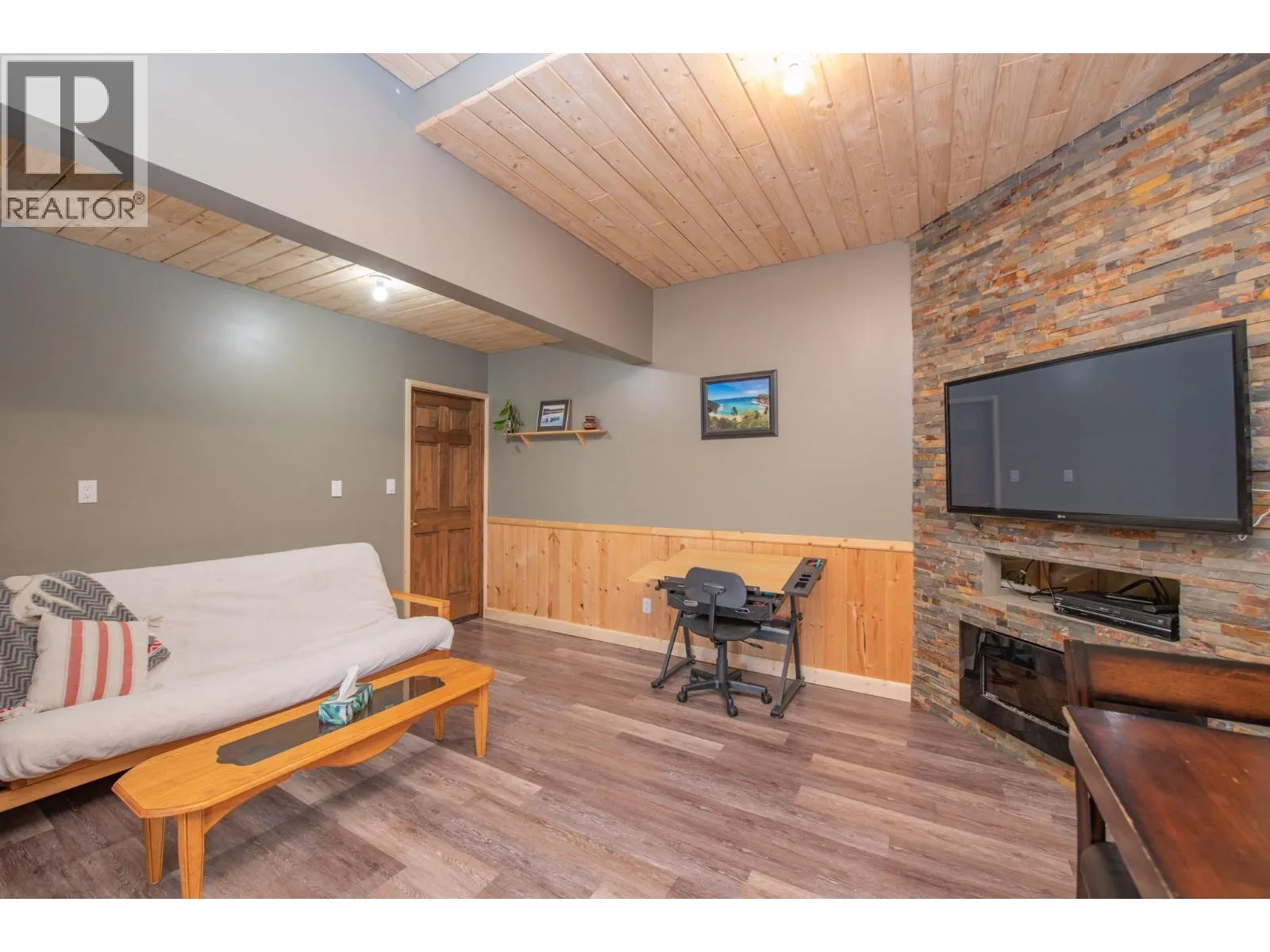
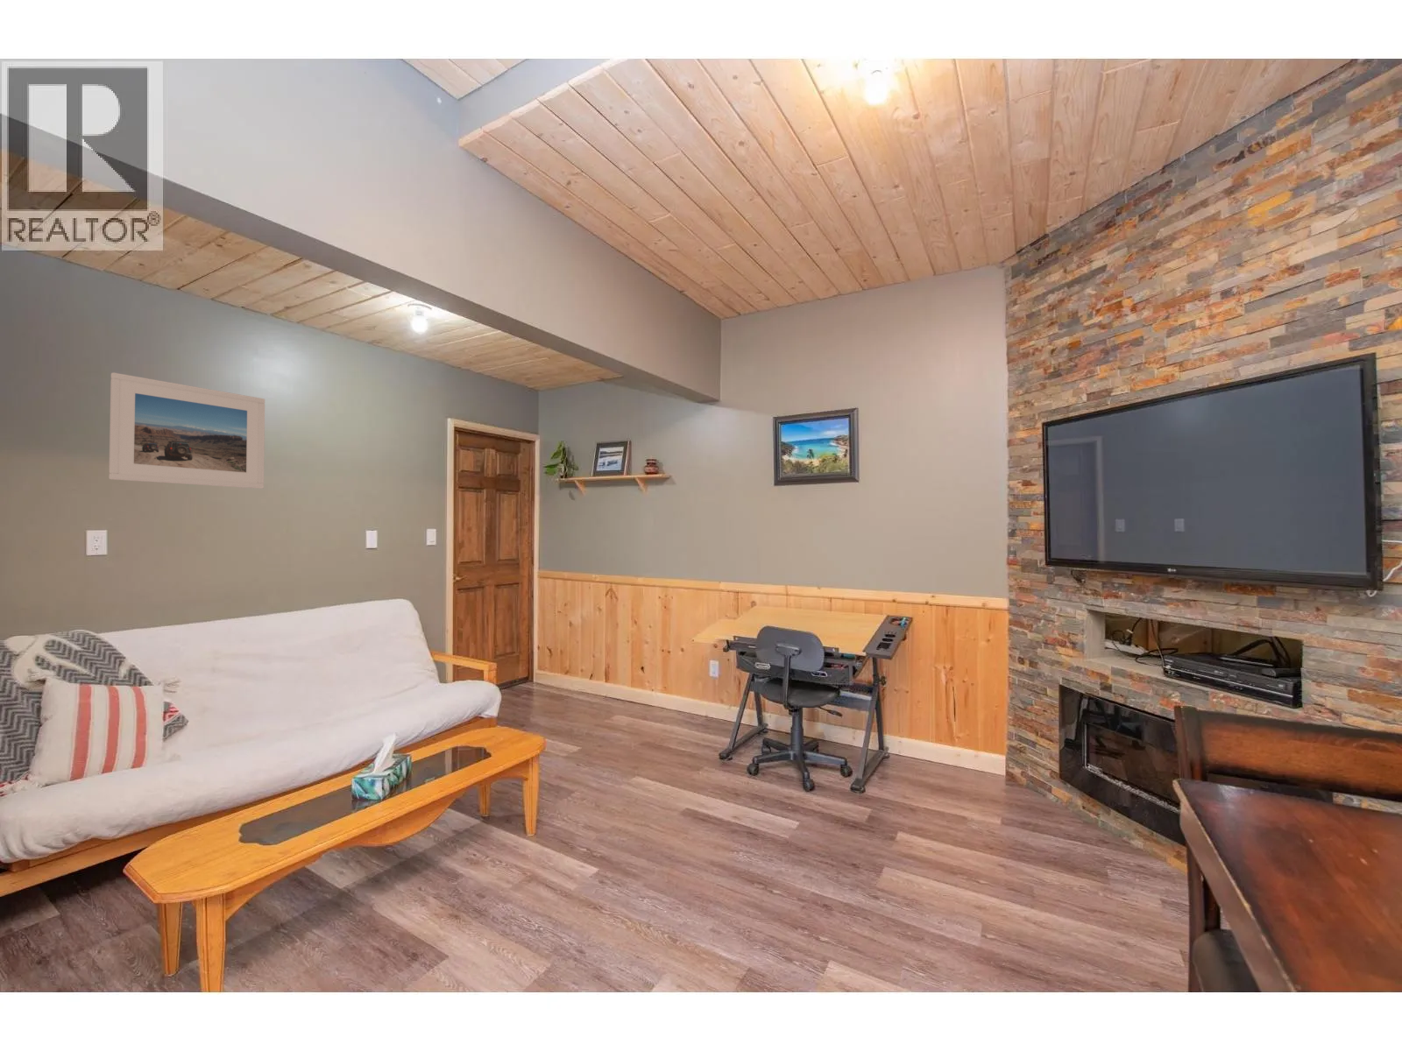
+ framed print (193, 435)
